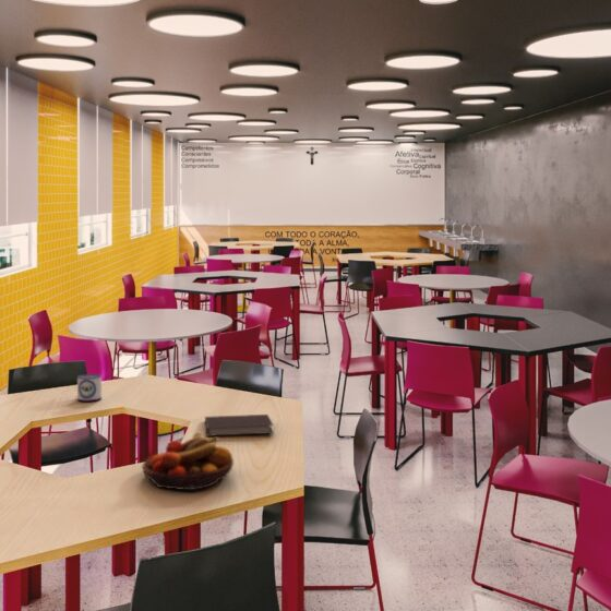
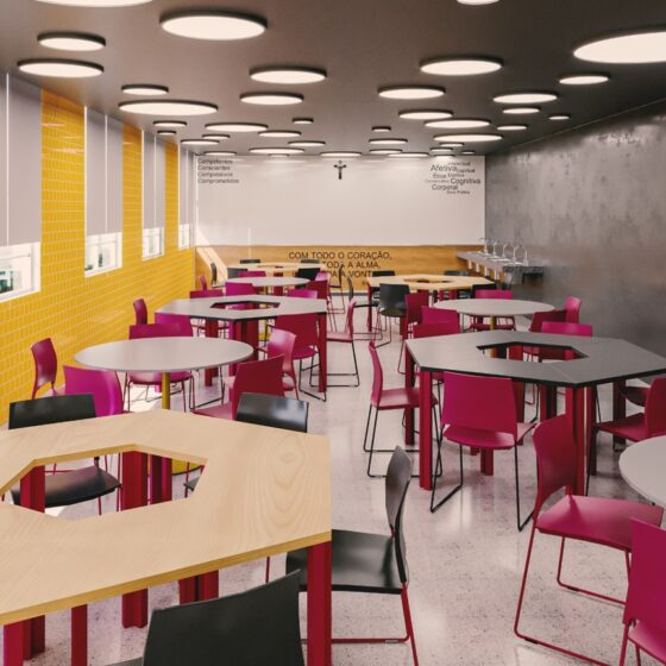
- notebook (238, 424)
- fruit bowl (188, 457)
- mug (88, 386)
